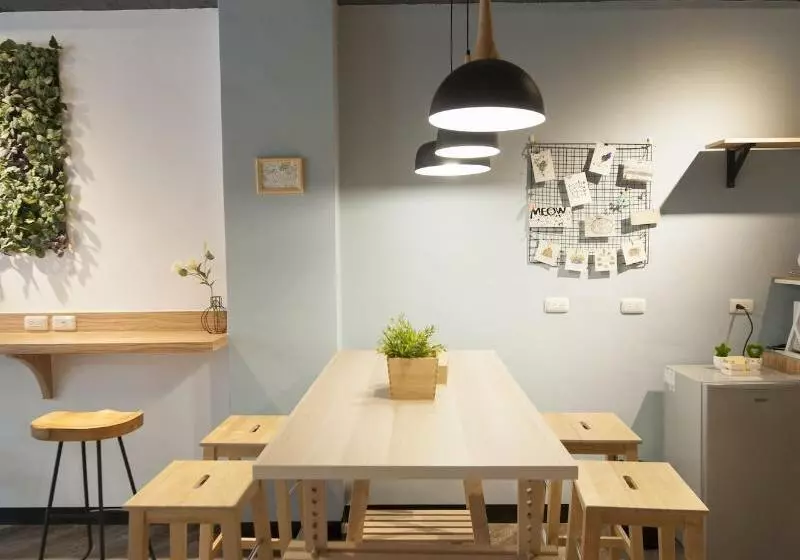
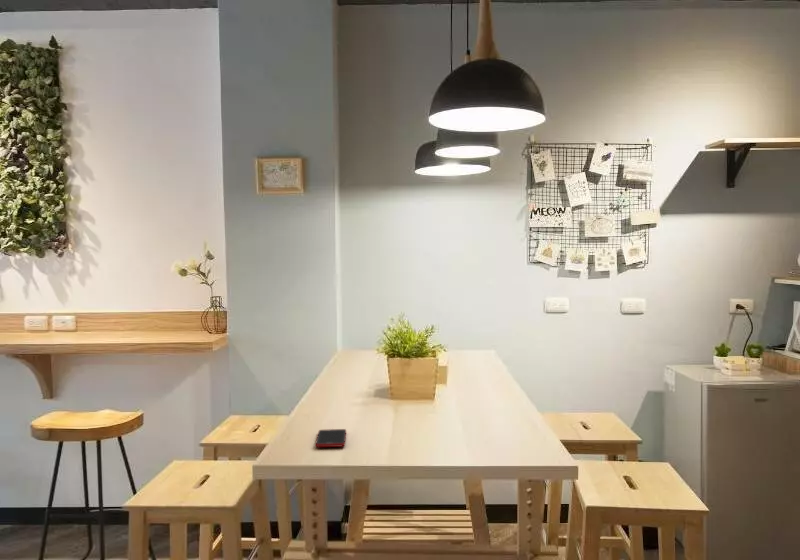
+ cell phone (331, 438)
